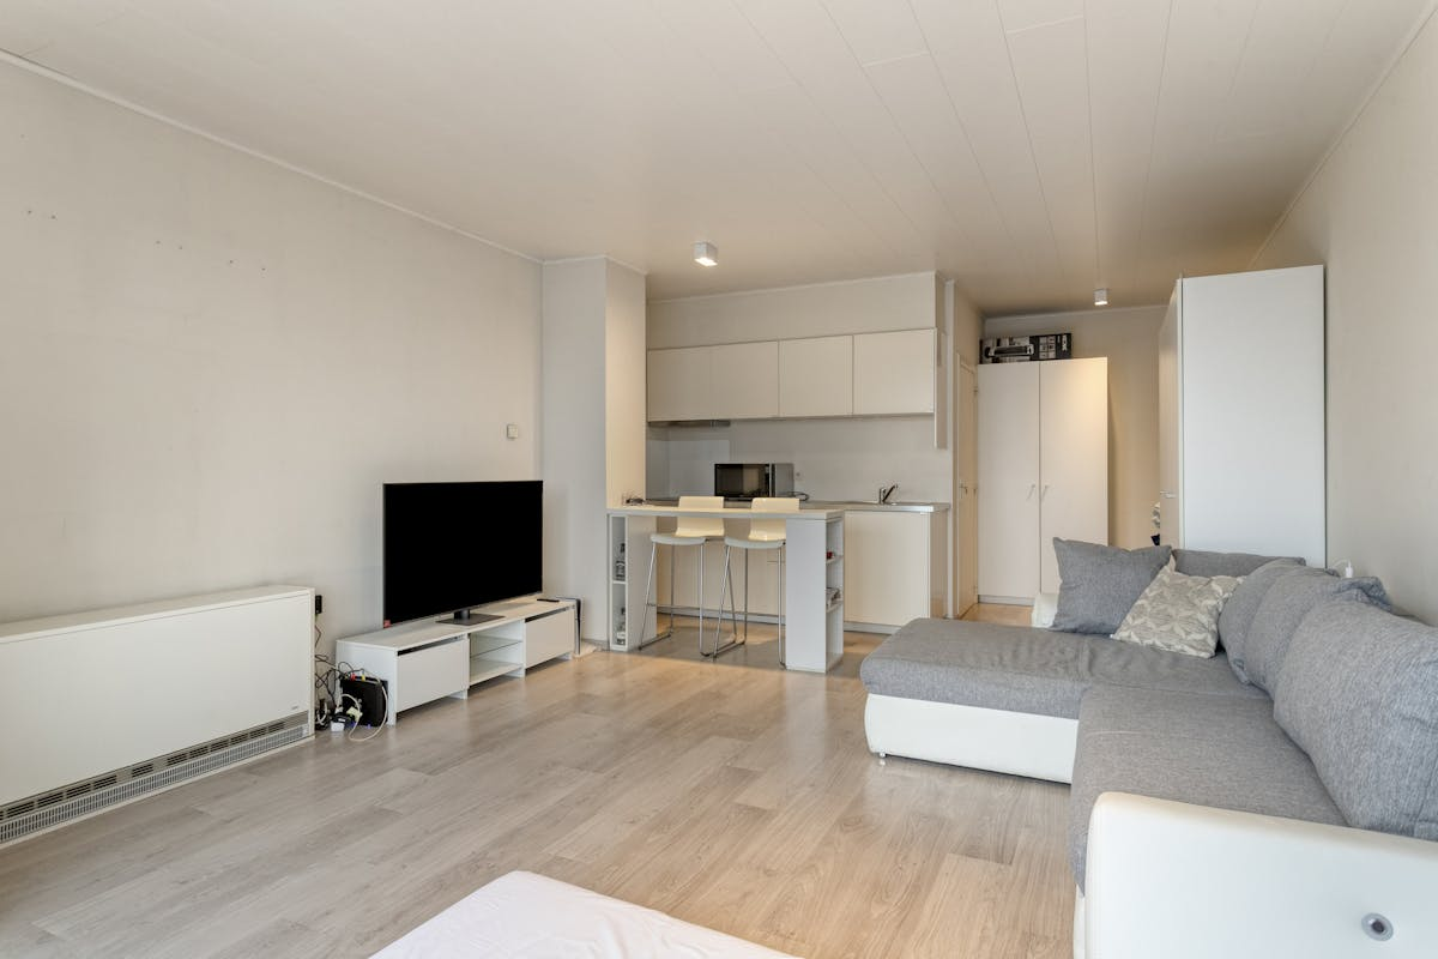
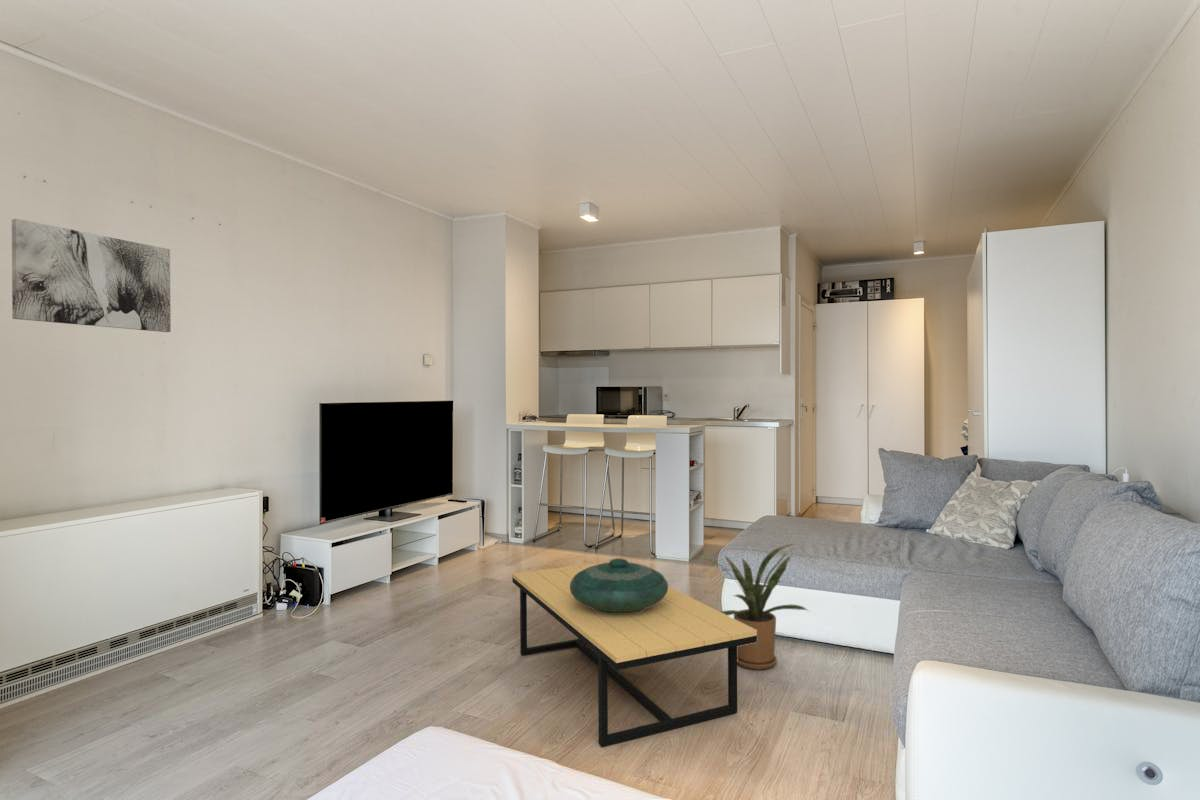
+ decorative bowl (618, 581)
+ house plant (753, 600)
+ coffee table (617, 639)
+ wall art (98, 280)
